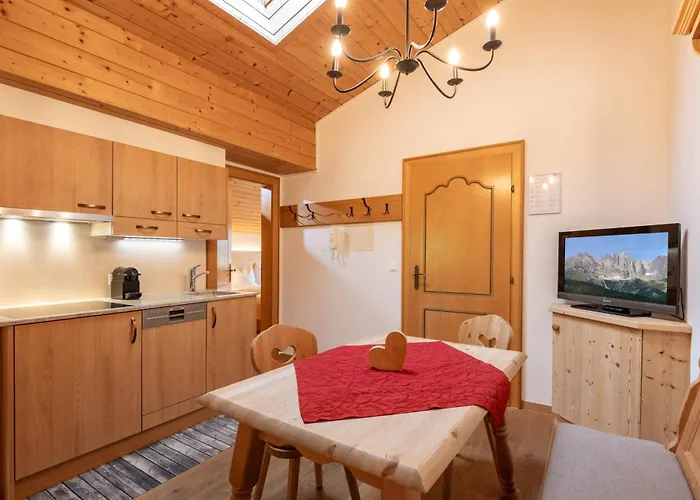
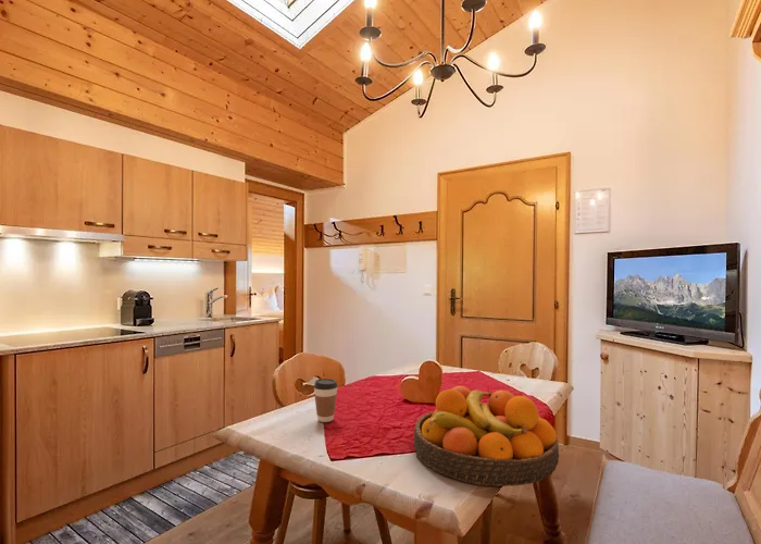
+ coffee cup (325, 399)
+ fruit bowl (483, 420)
